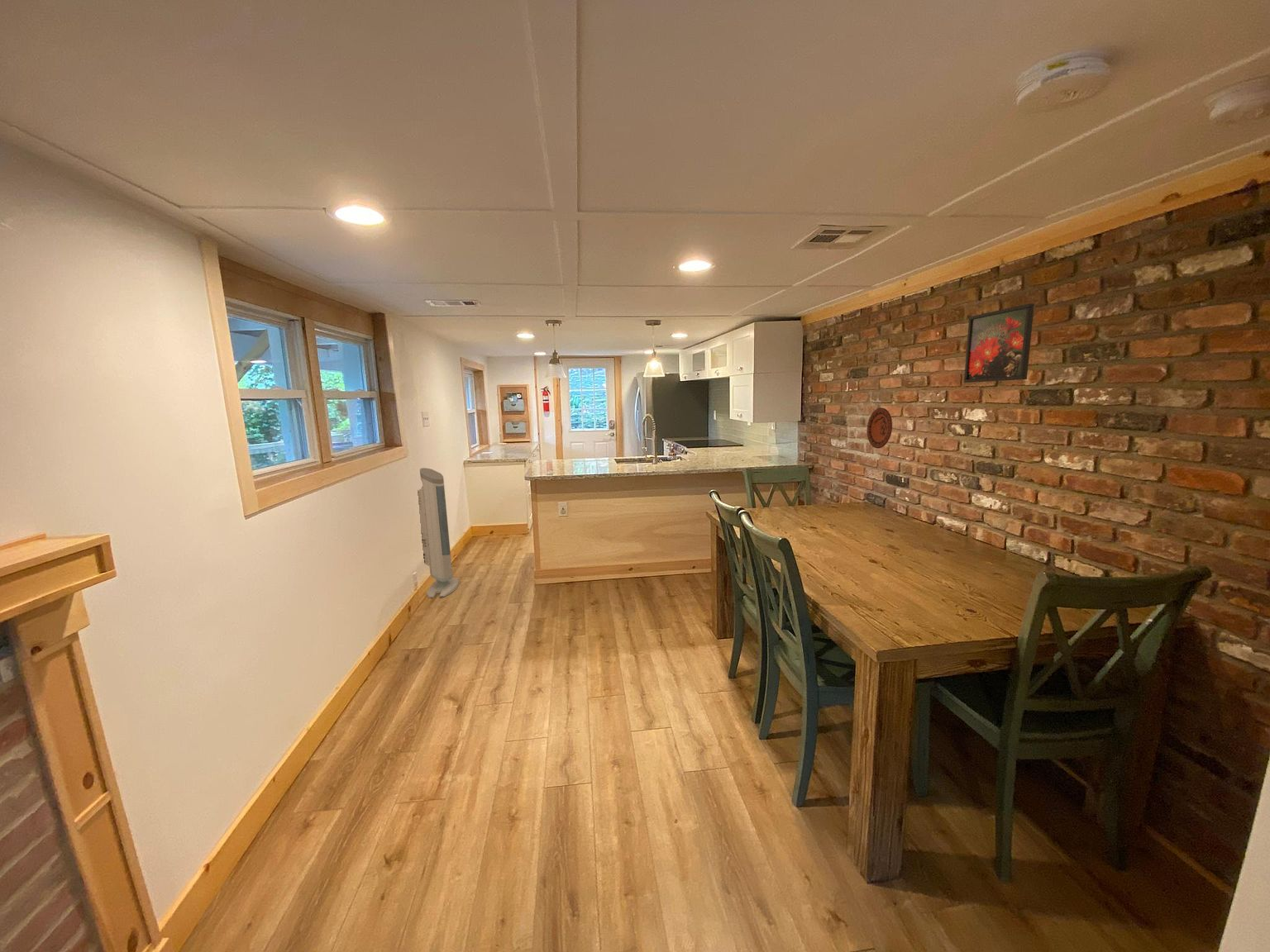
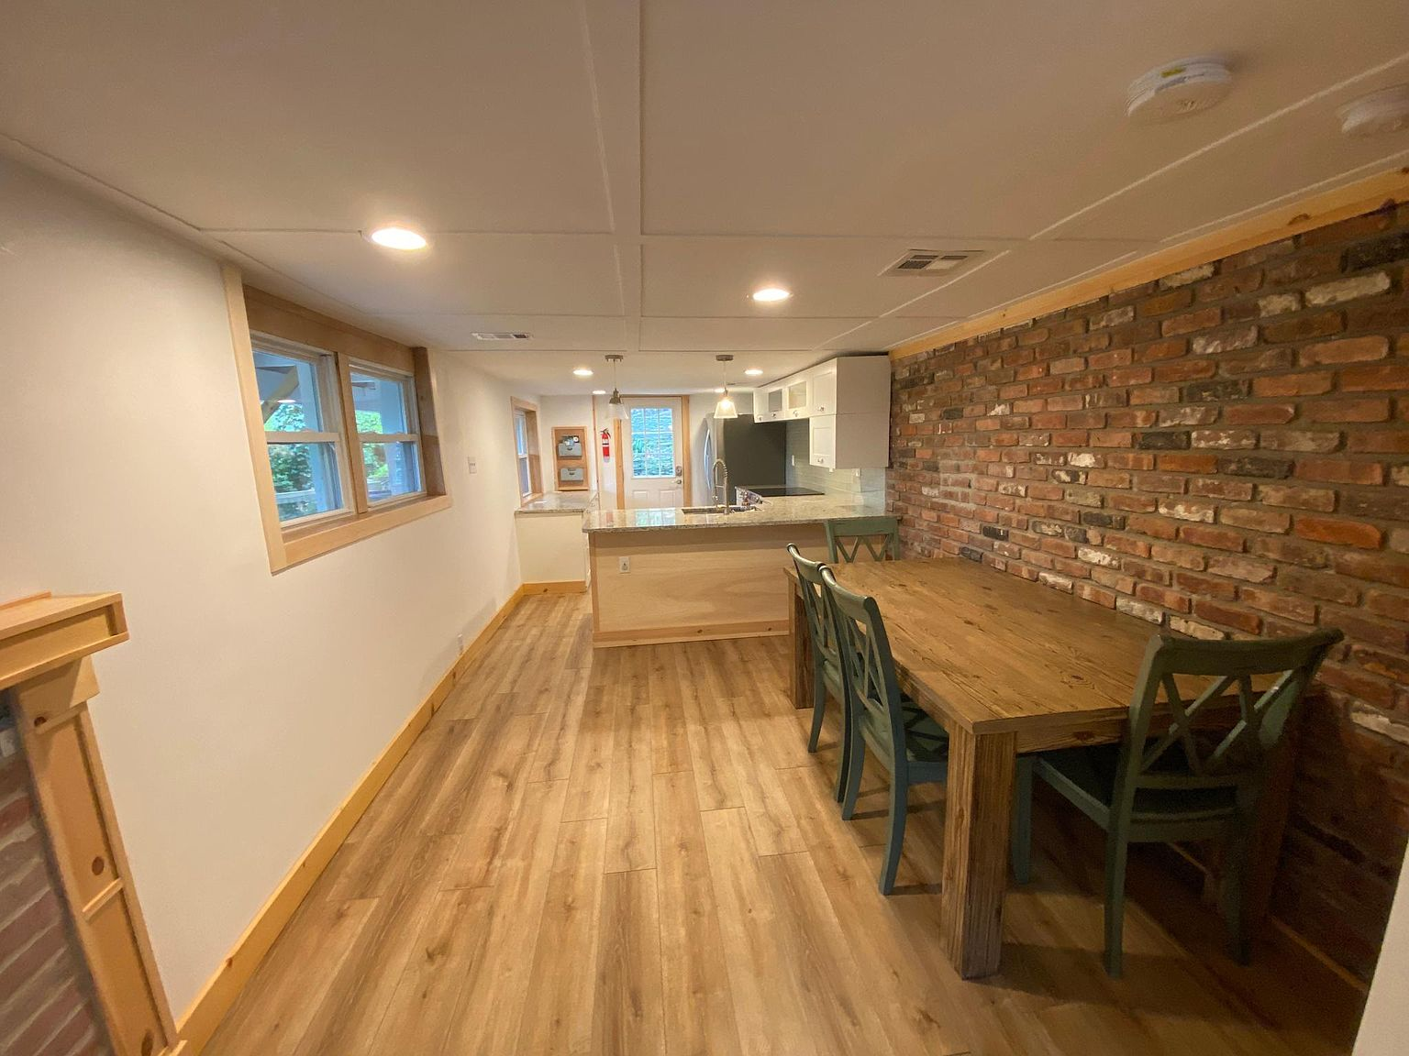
- air purifier (437, 529)
- decorative plate (880, 428)
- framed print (995, 346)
